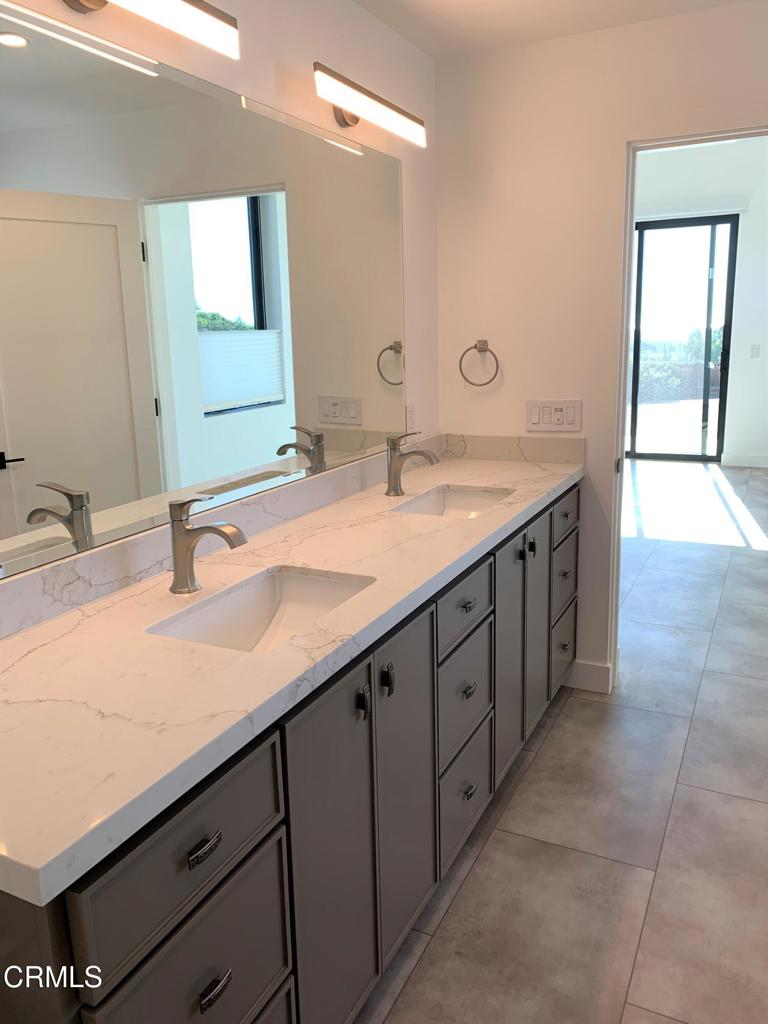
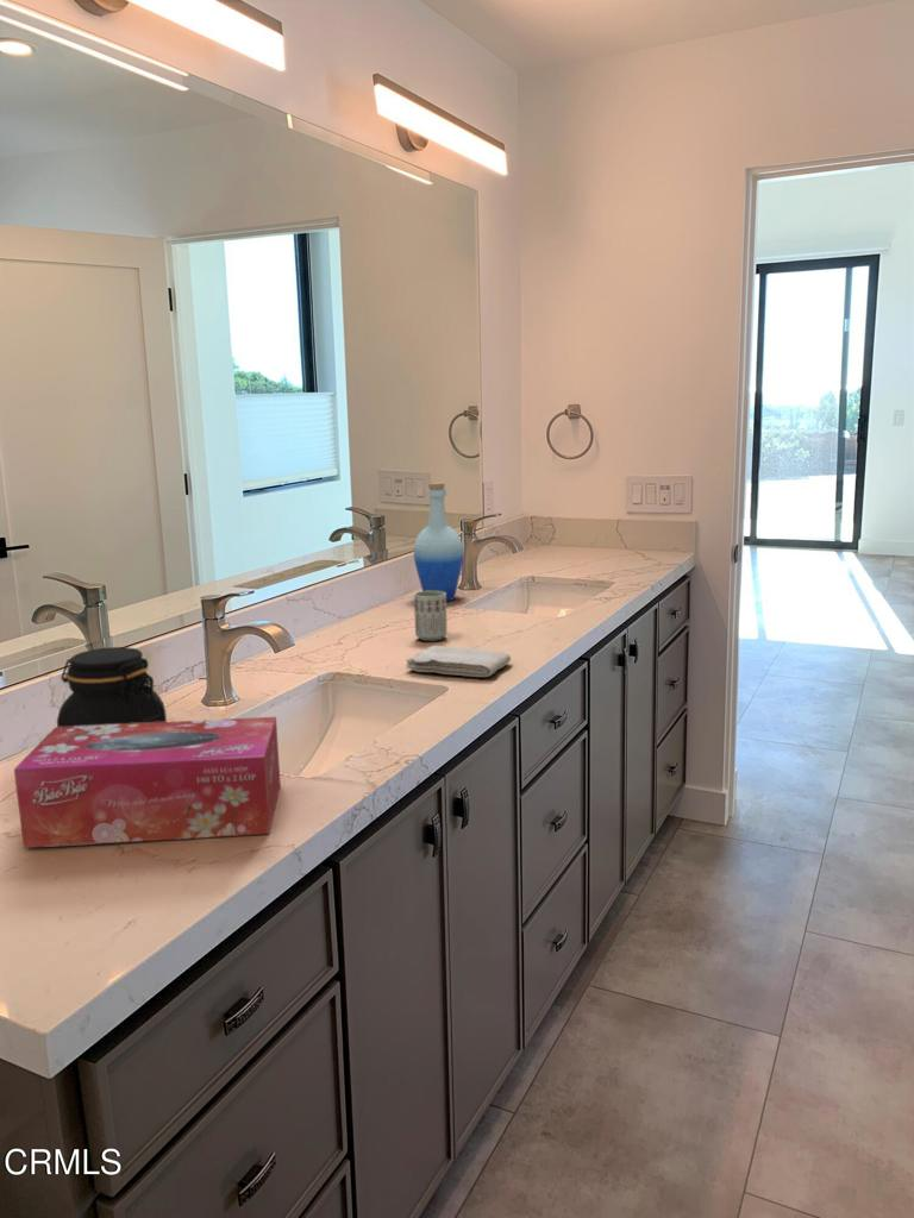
+ bottle (438, 541)
+ jar (109, 702)
+ cup (430, 615)
+ tissue box (157, 778)
+ washcloth (458, 659)
